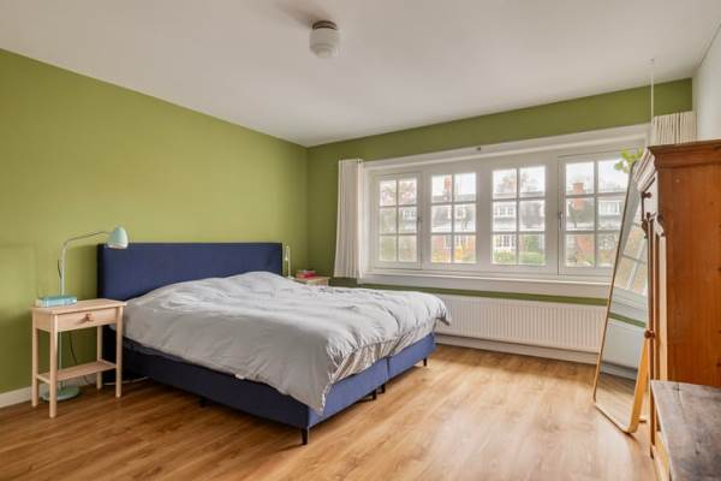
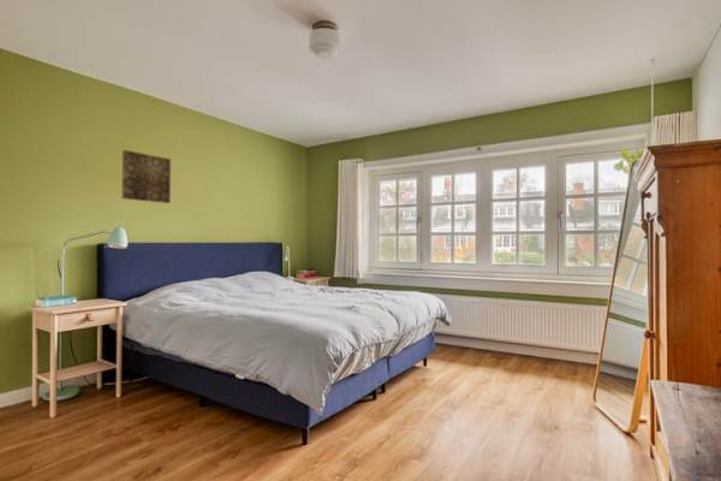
+ wall art (147, 177)
